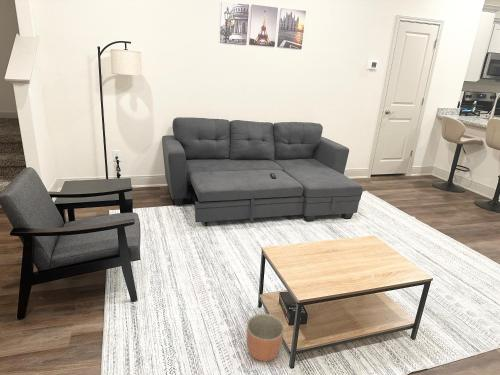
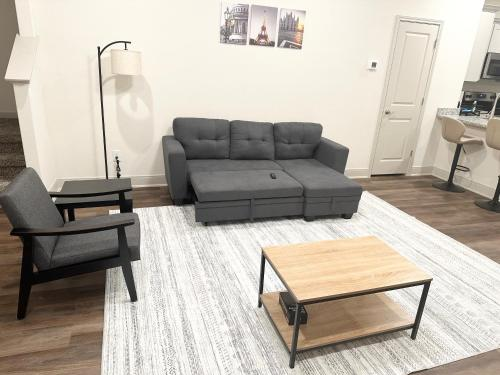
- planter (264, 339)
